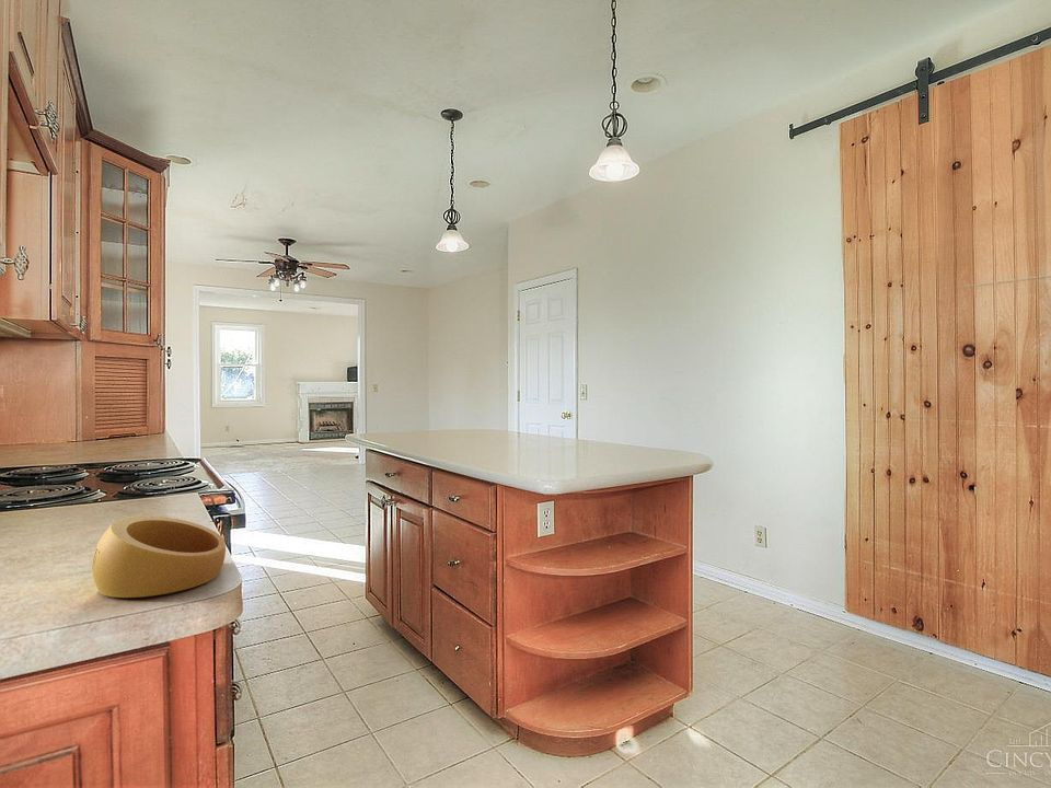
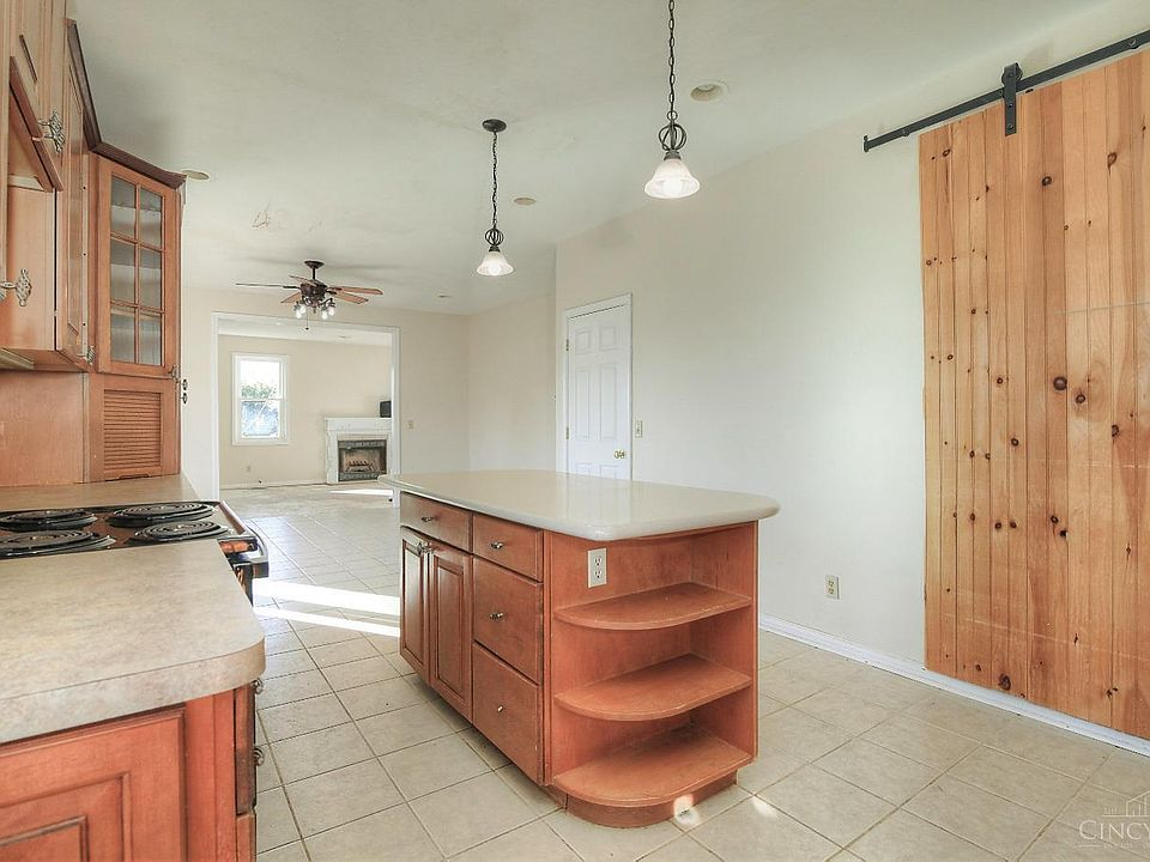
- ring (162, 548)
